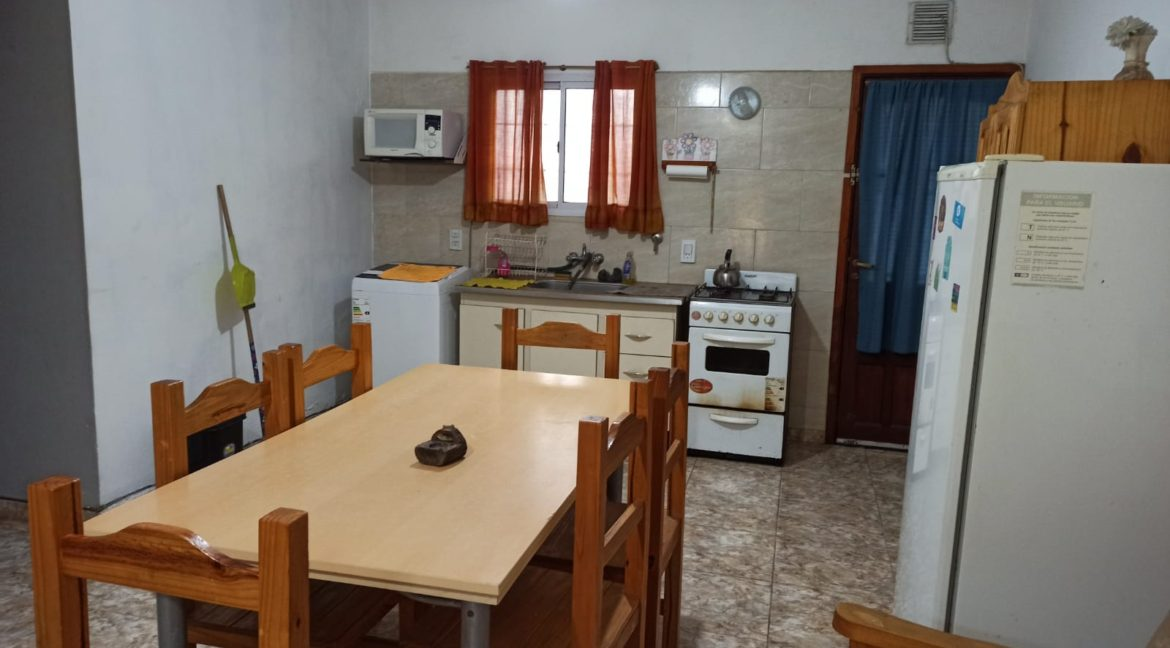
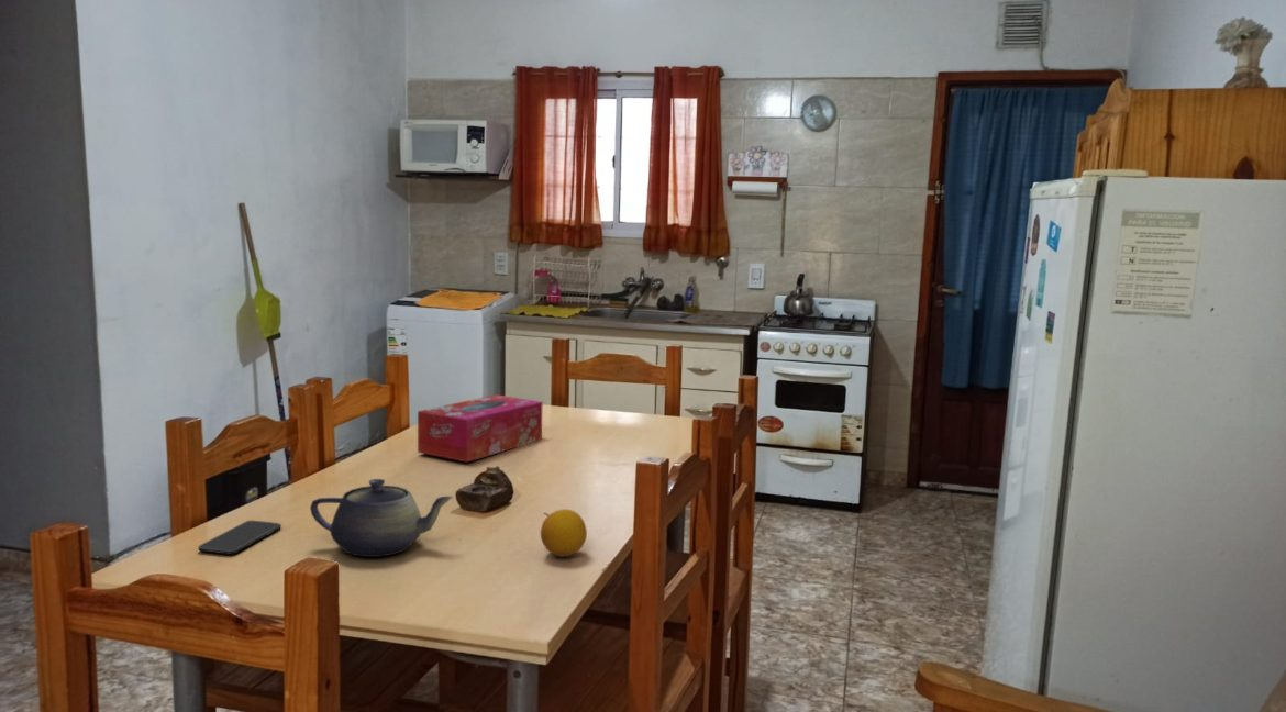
+ tissue box (481, 425)
+ teapot (381, 513)
+ fruit (564, 532)
+ smartphone (241, 536)
